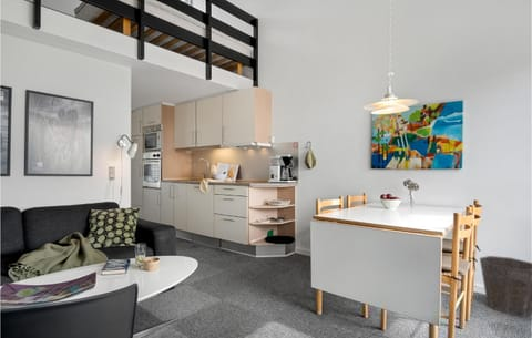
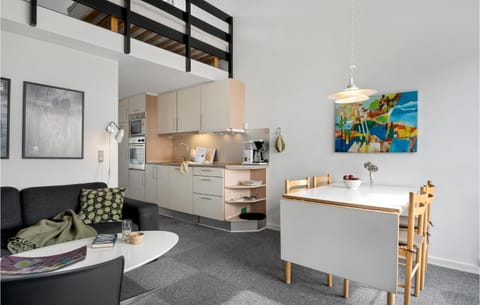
- waste bin (509, 285)
